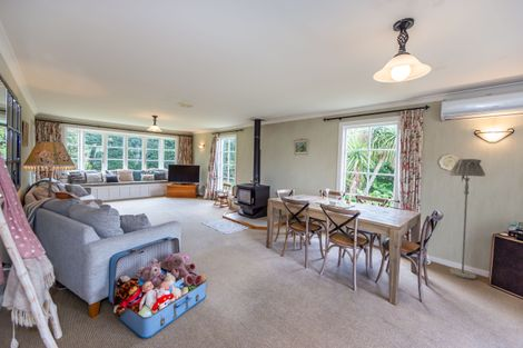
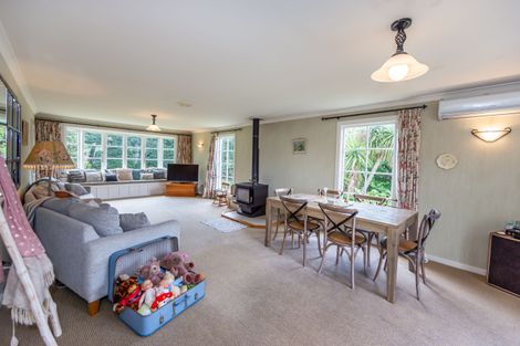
- floor lamp (464, 217)
